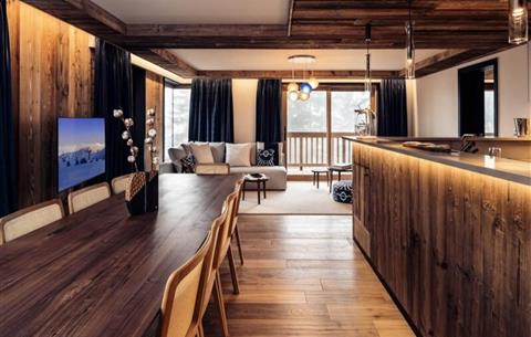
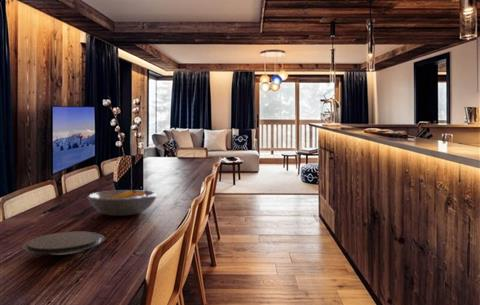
+ plate (65, 246)
+ fruit bowl (123, 201)
